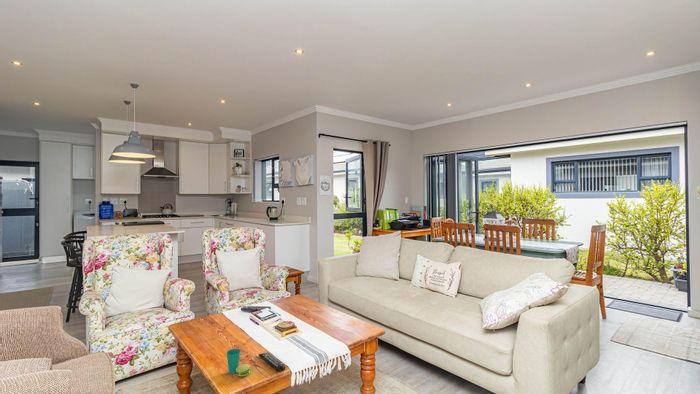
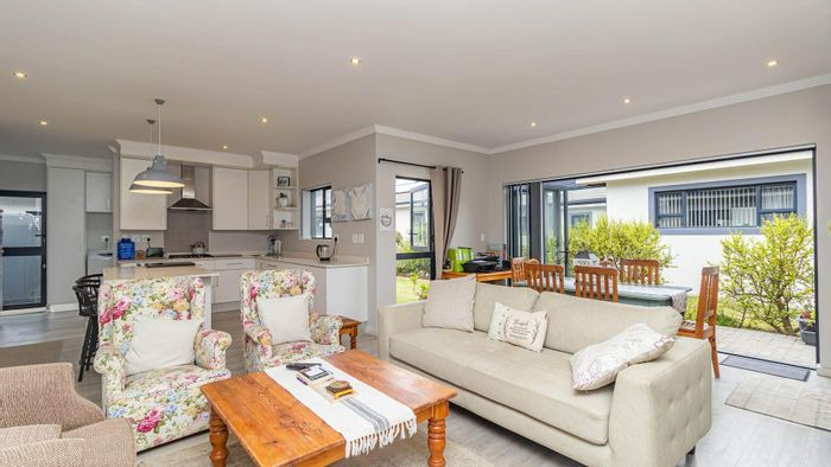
- remote control (271, 360)
- cup (238, 362)
